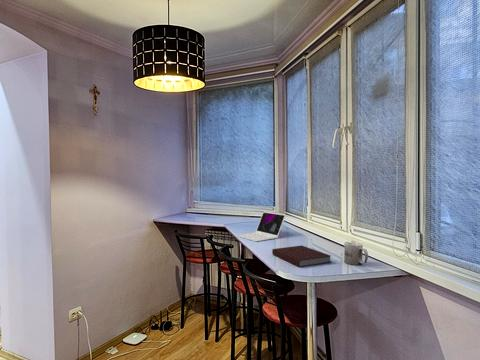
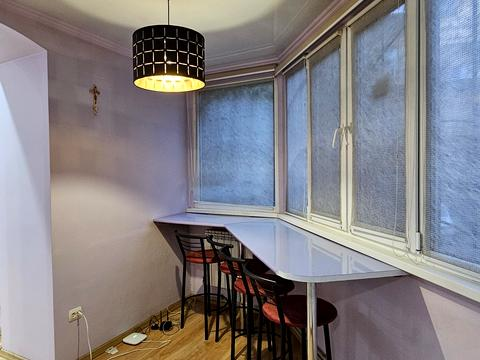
- laptop (260, 224)
- notebook (300, 255)
- mug (355, 253)
